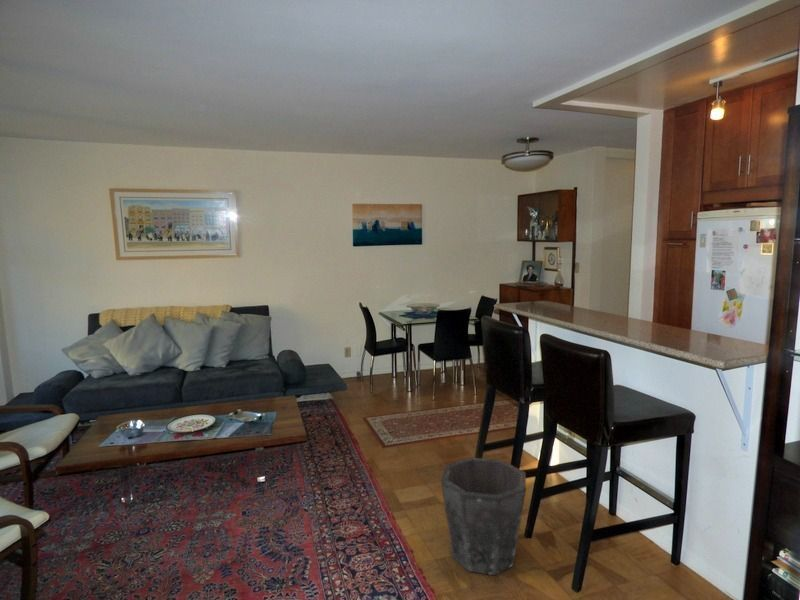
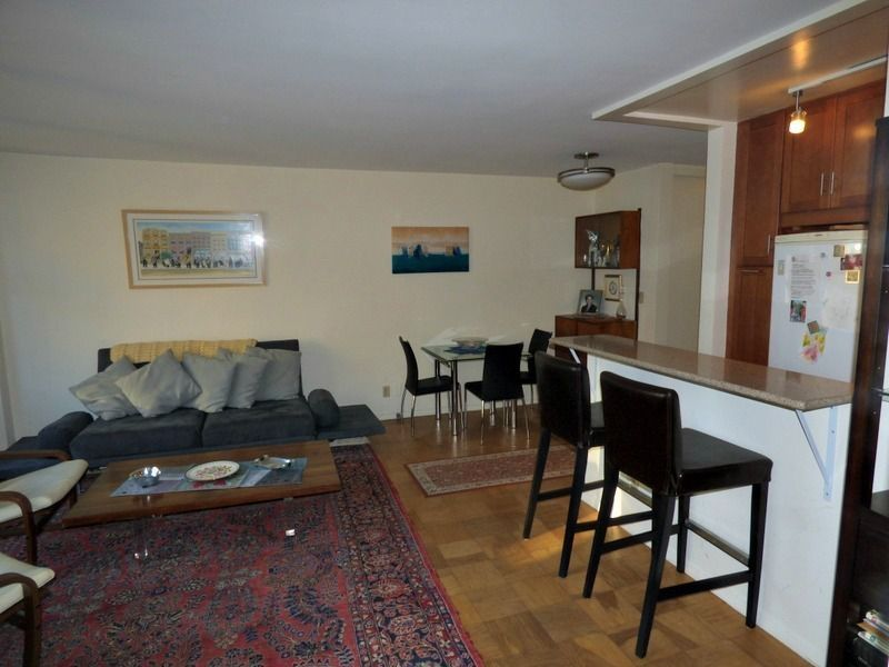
- waste bin (483, 515)
